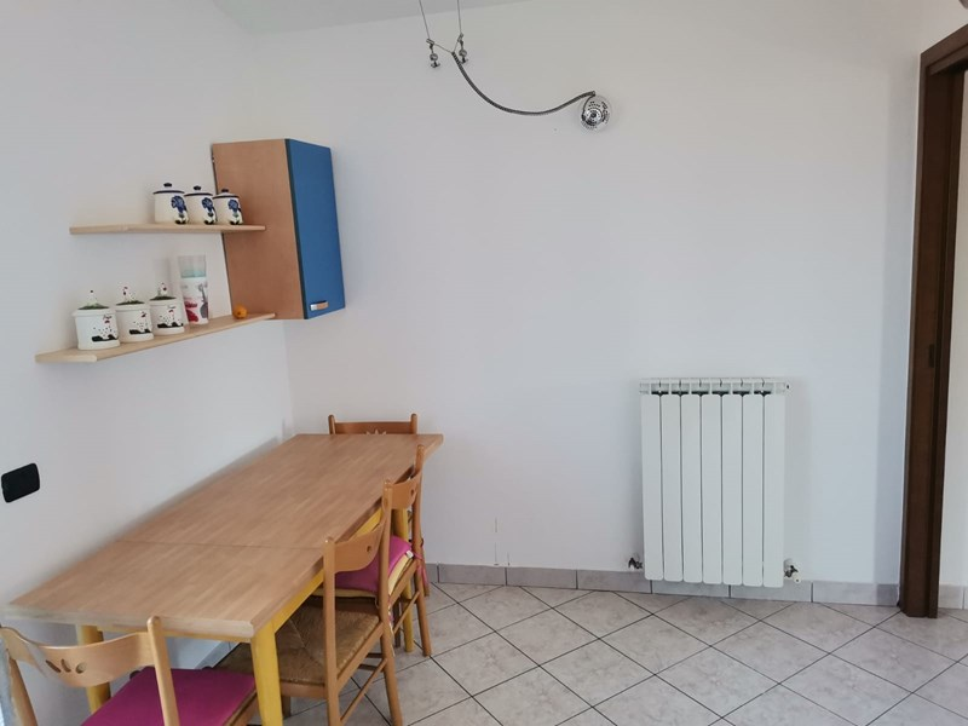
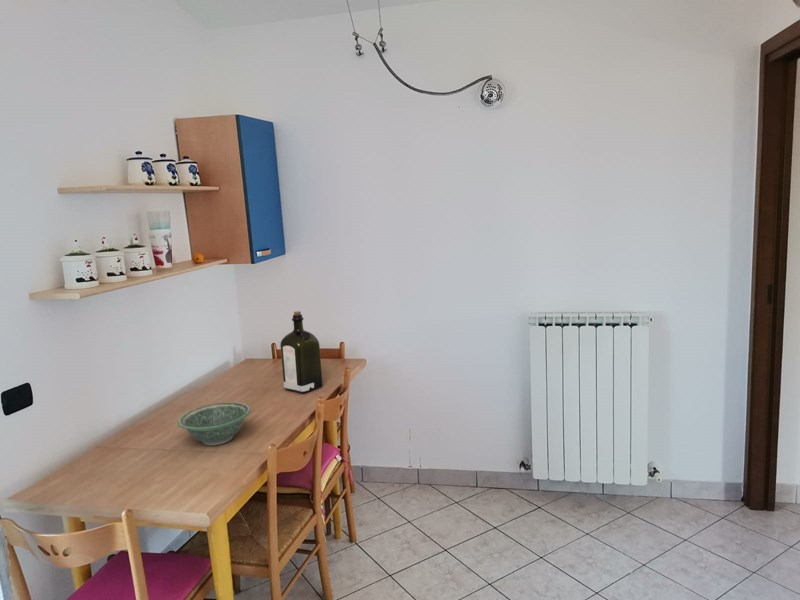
+ liquor (300, 350)
+ bowl (215, 426)
